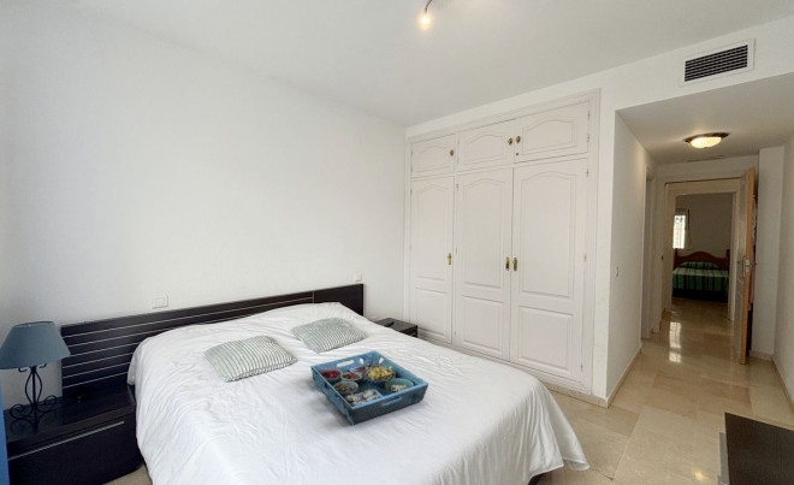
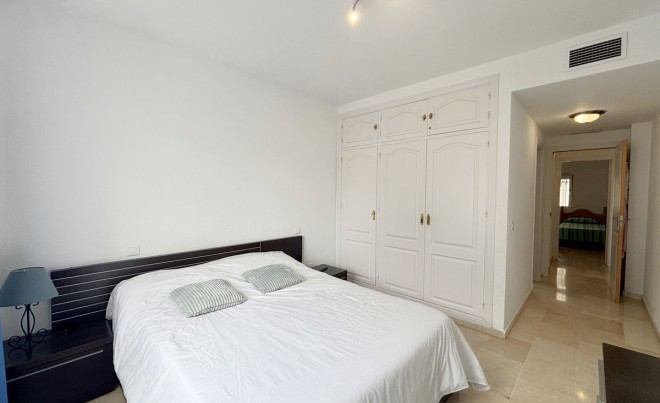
- serving tray (366, 380)
